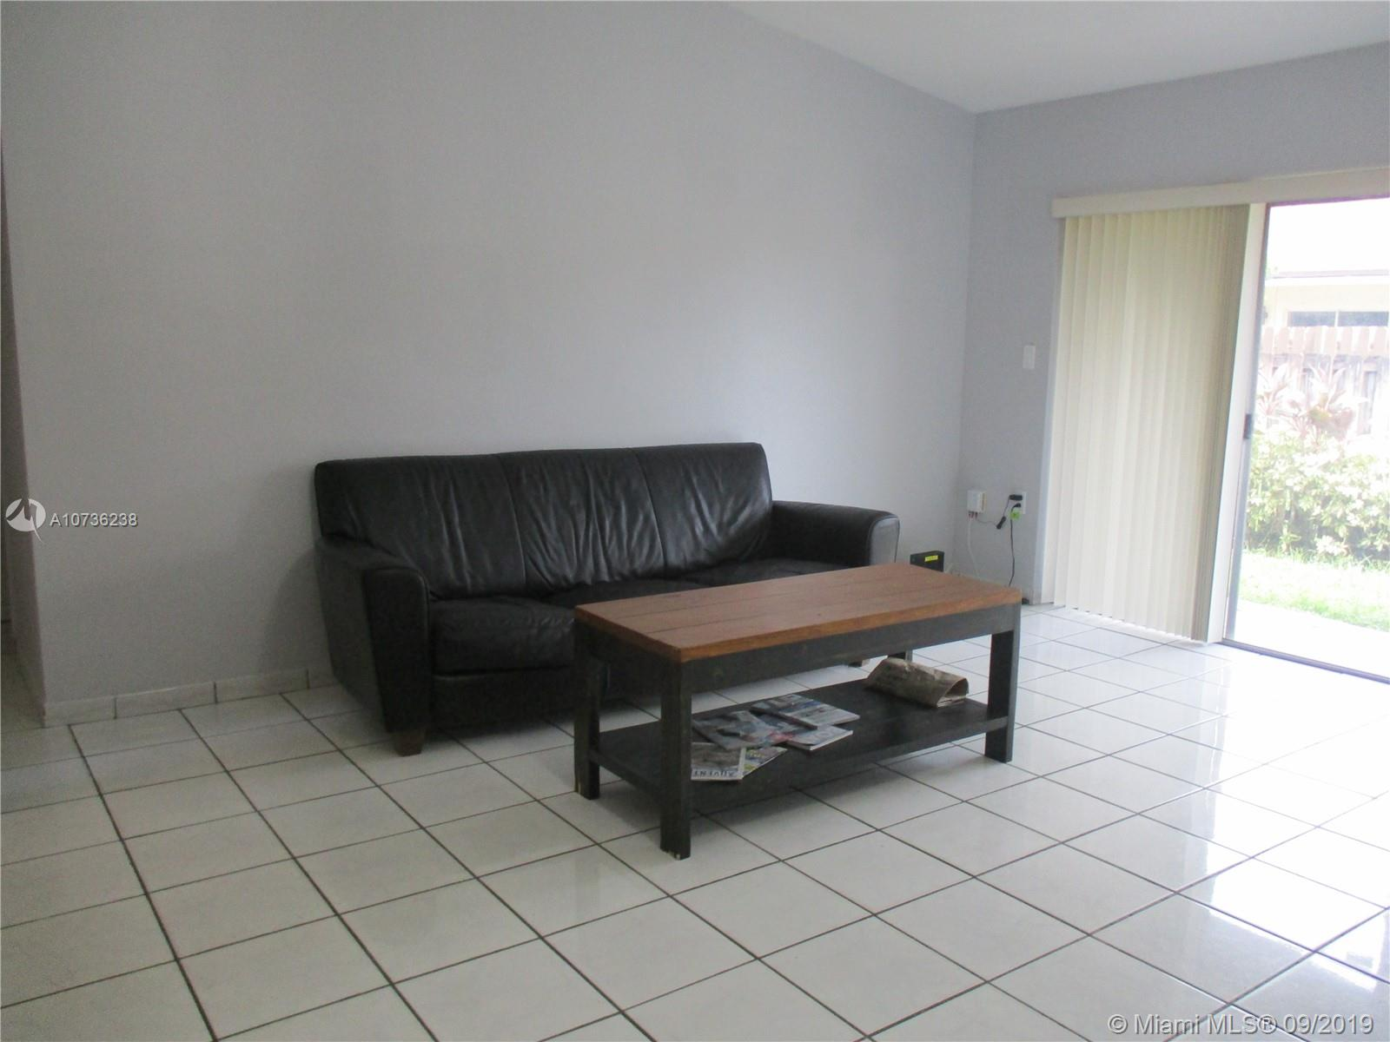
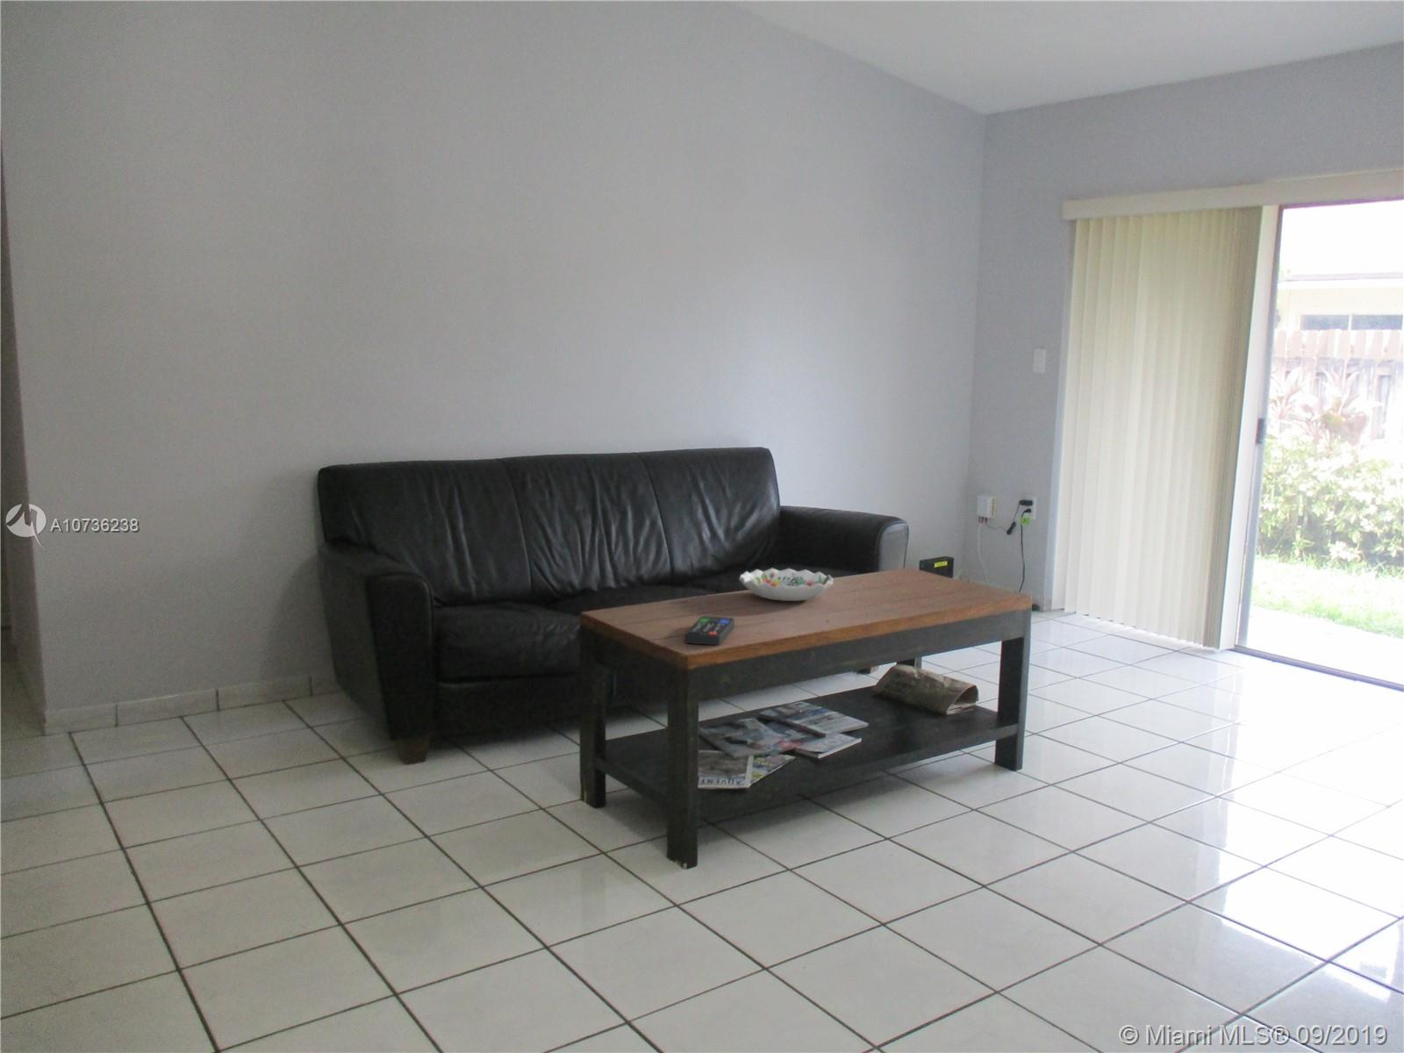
+ decorative bowl (785, 586)
+ remote control (710, 629)
